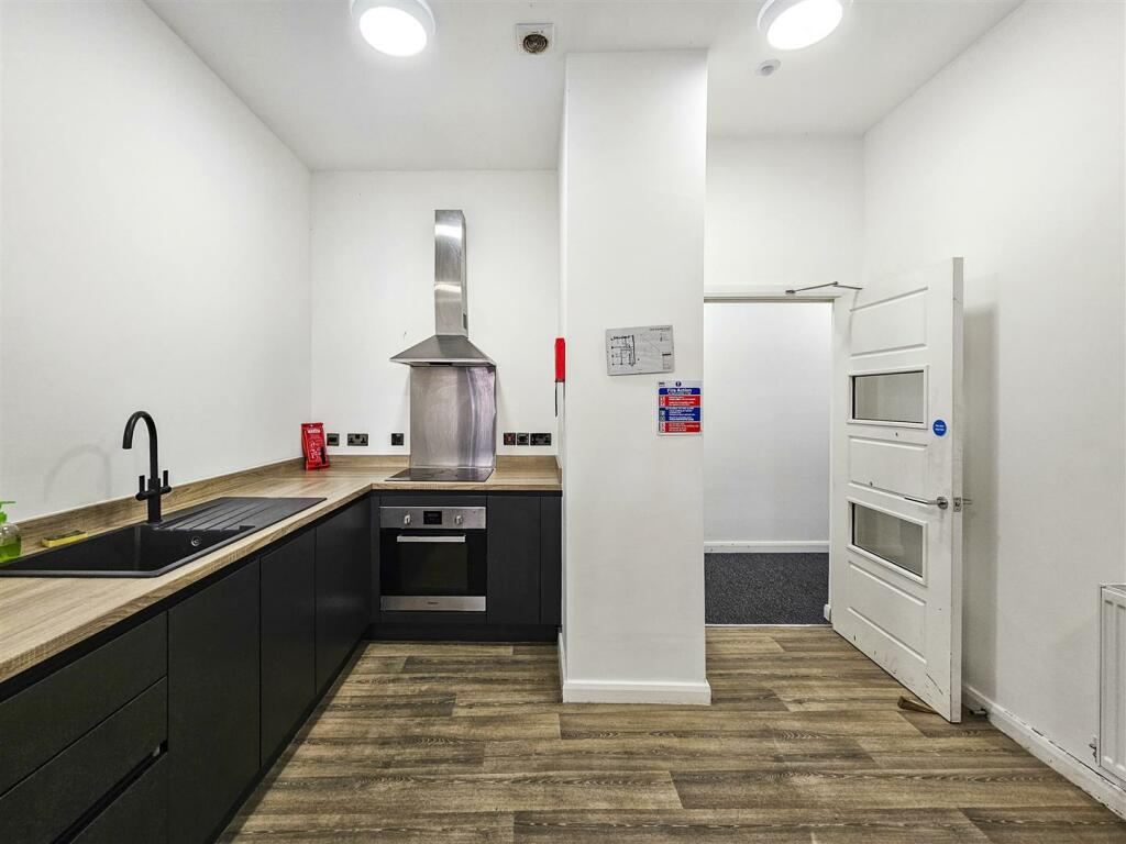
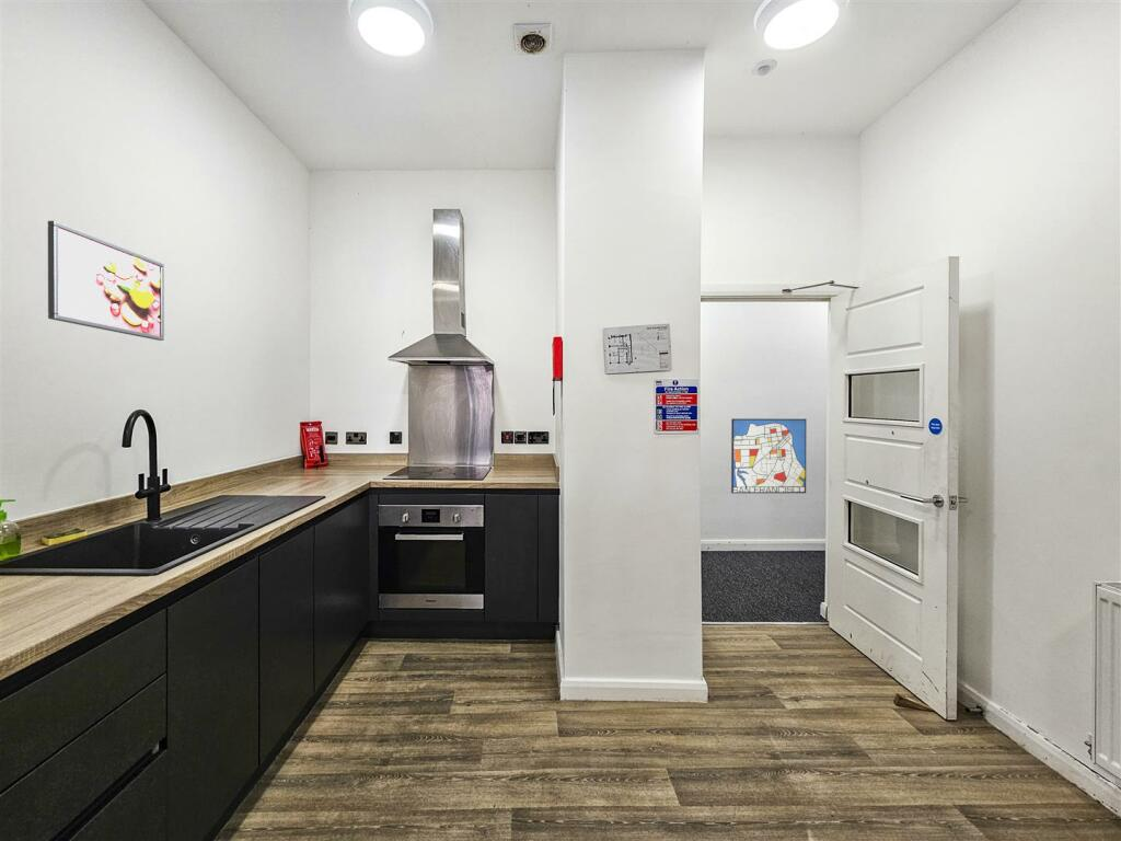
+ wall art (768, 456)
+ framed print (113, 287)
